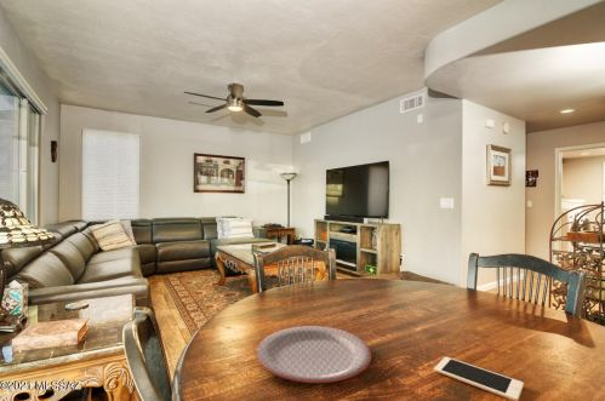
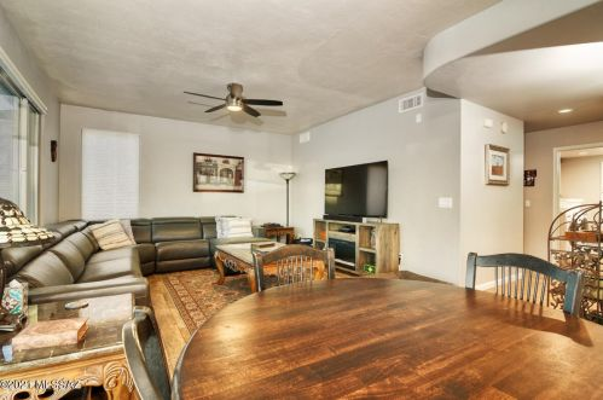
- cell phone (476, 376)
- plate (313, 353)
